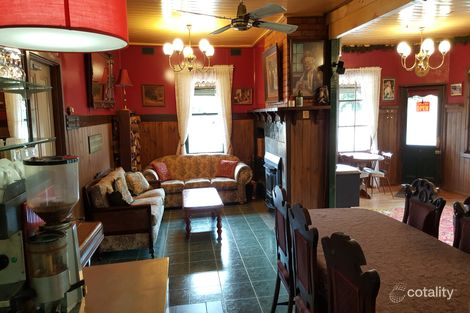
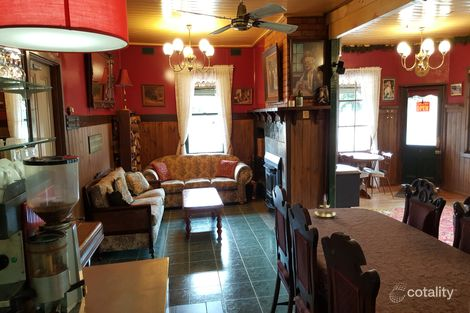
+ candle holder (323, 205)
